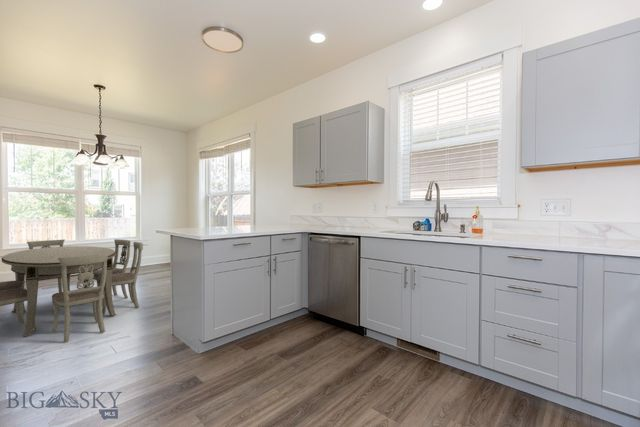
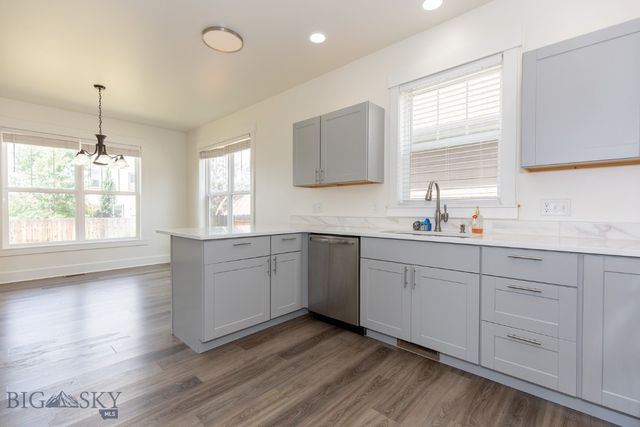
- dining table (63, 280)
